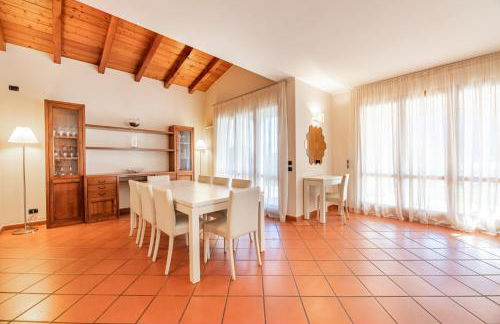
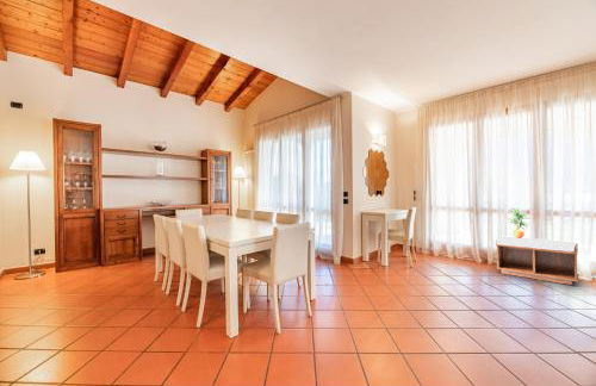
+ bench (534, 257)
+ potted plant (519, 222)
